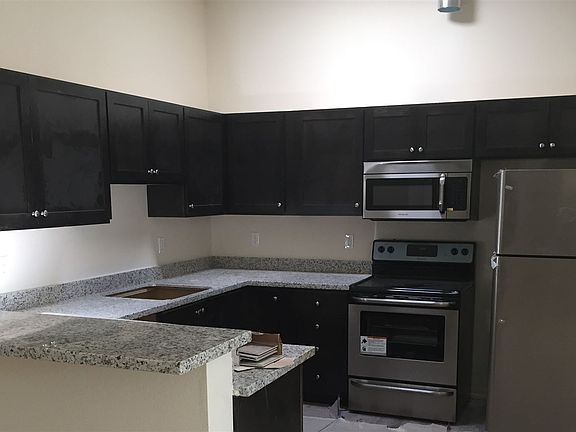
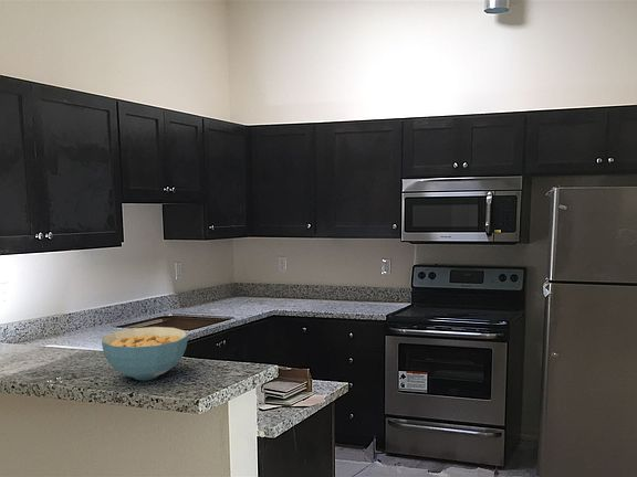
+ cereal bowl (145, 356)
